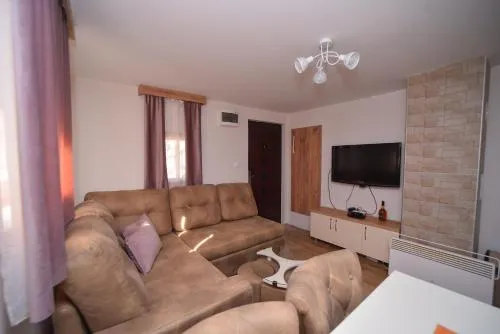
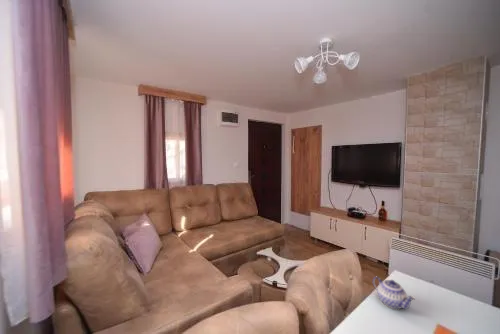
+ teapot (391, 292)
